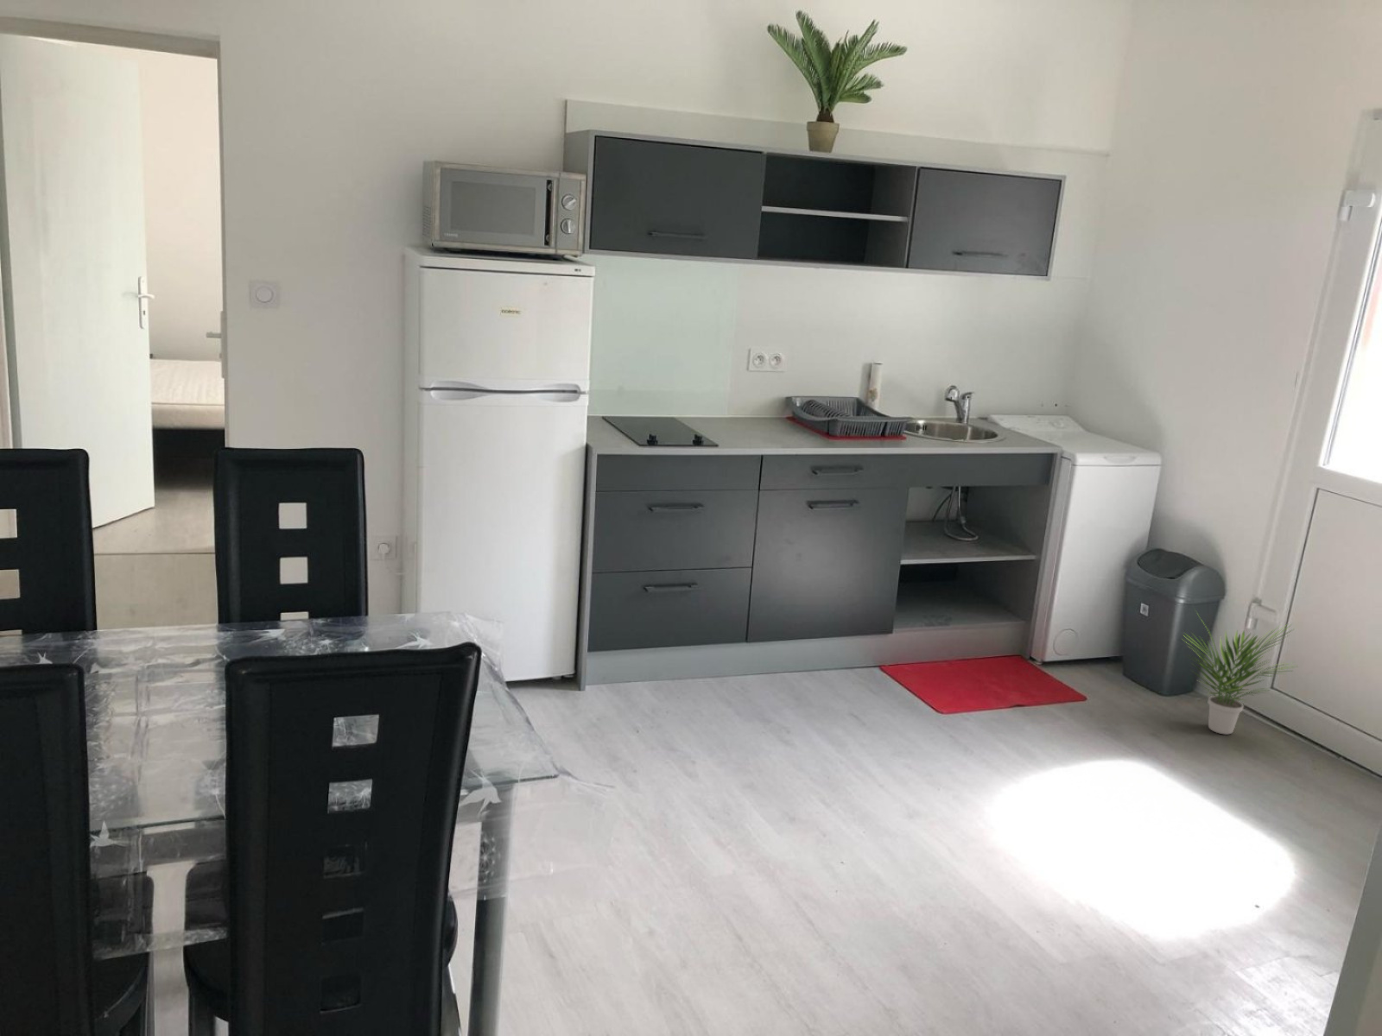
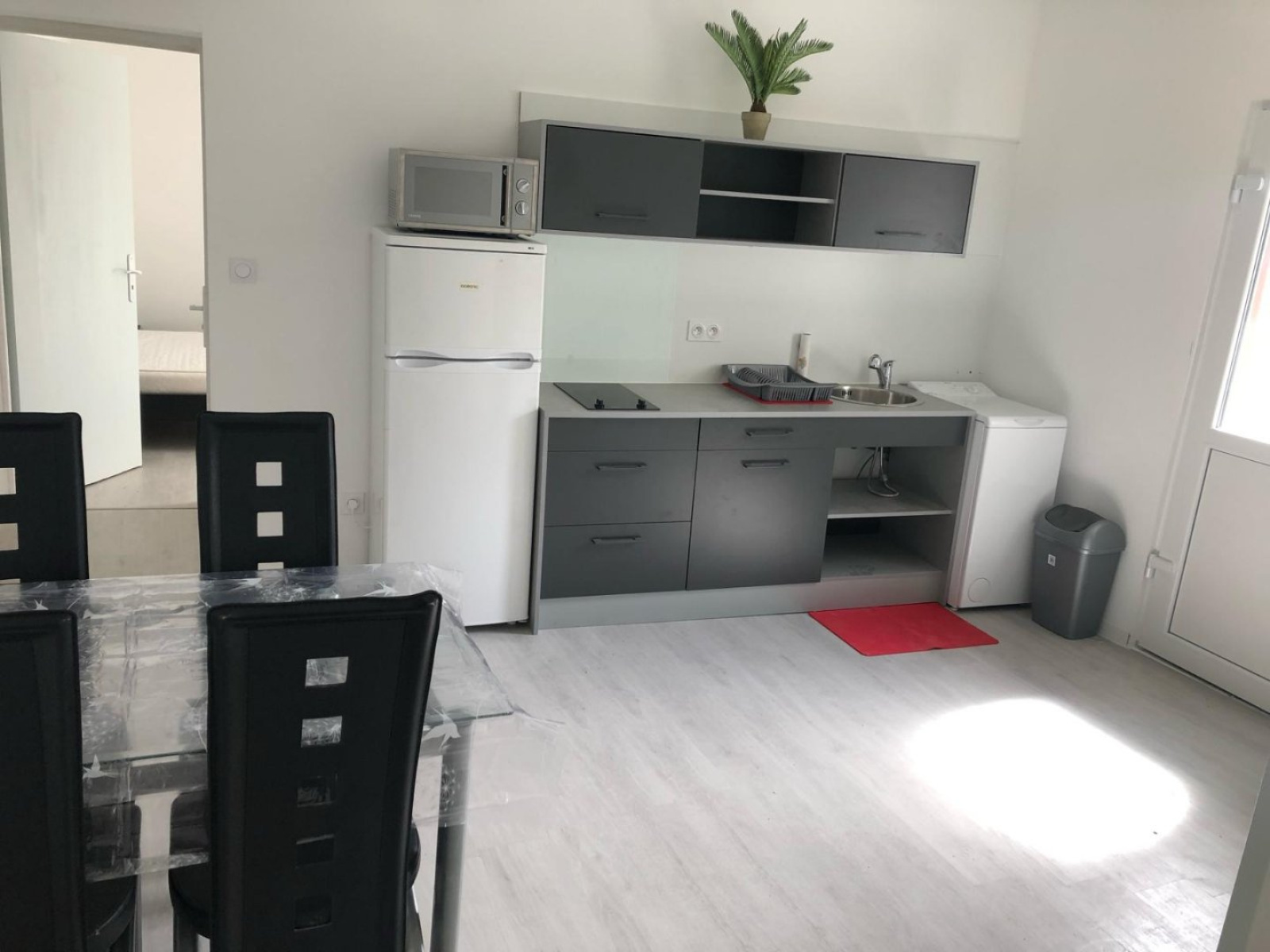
- potted plant (1230, 674)
